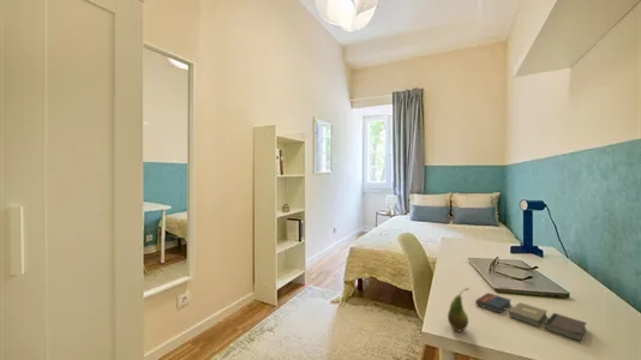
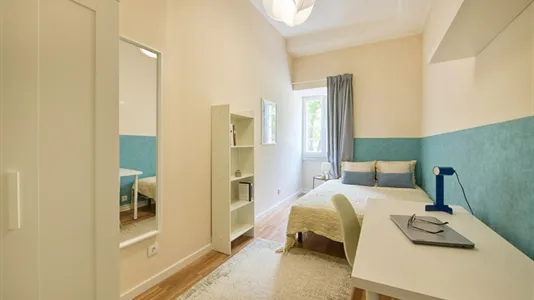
- fruit (457, 306)
- book set (526, 312)
